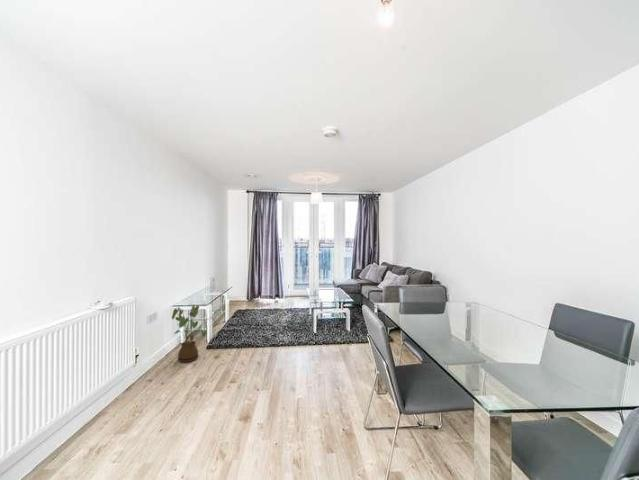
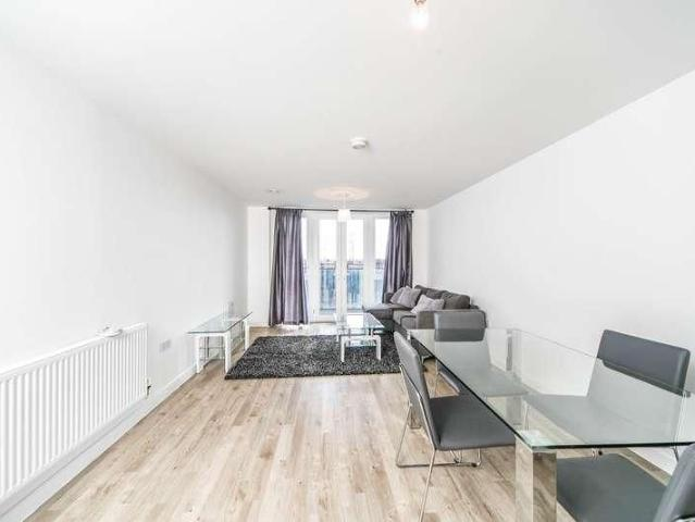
- house plant (191, 332)
